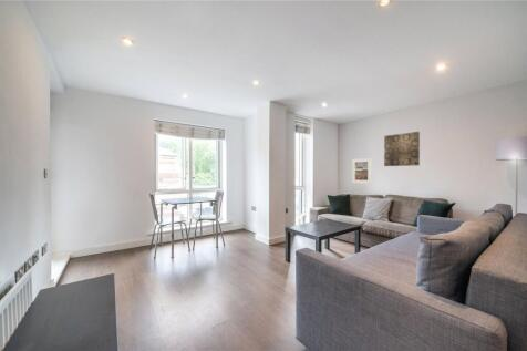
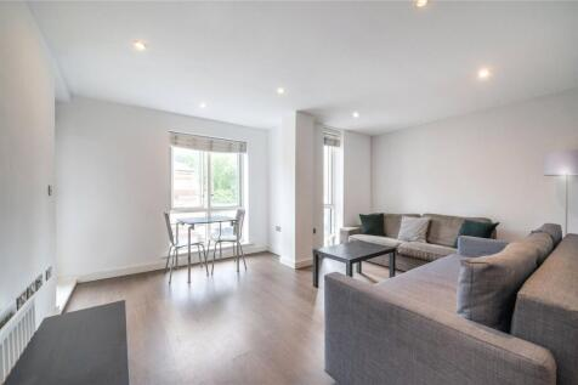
- wall art (401, 149)
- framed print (361, 171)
